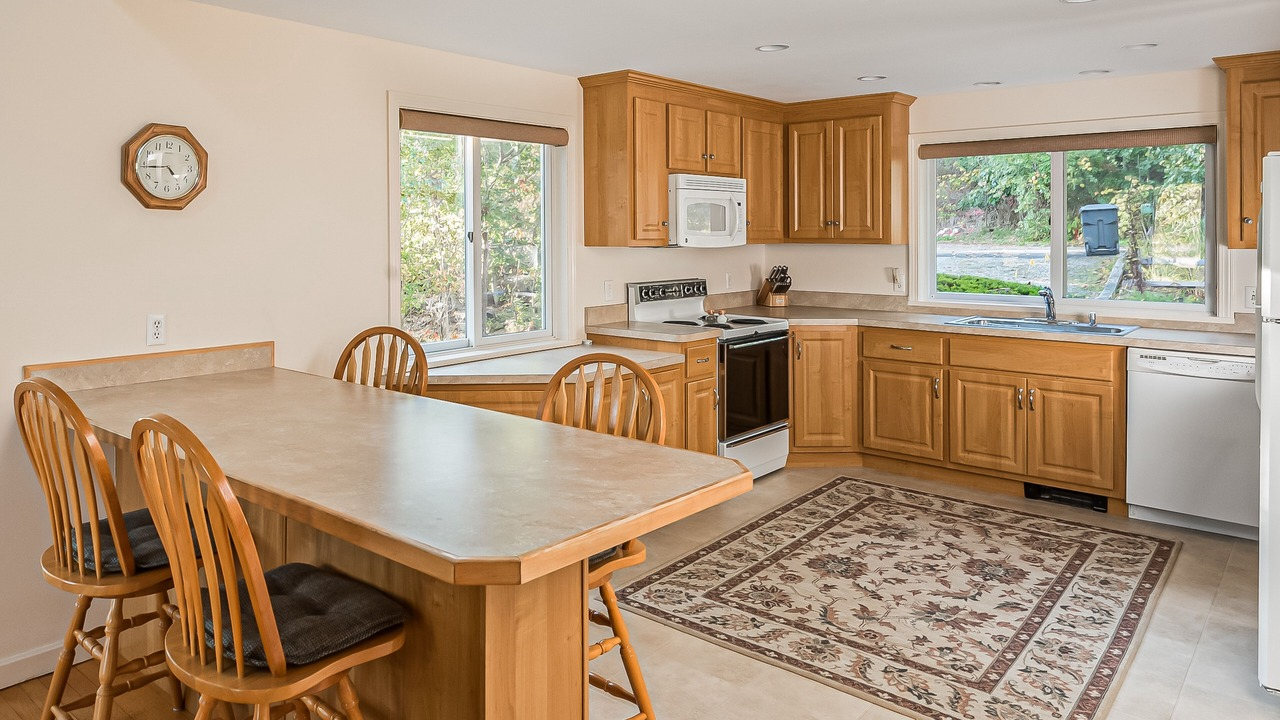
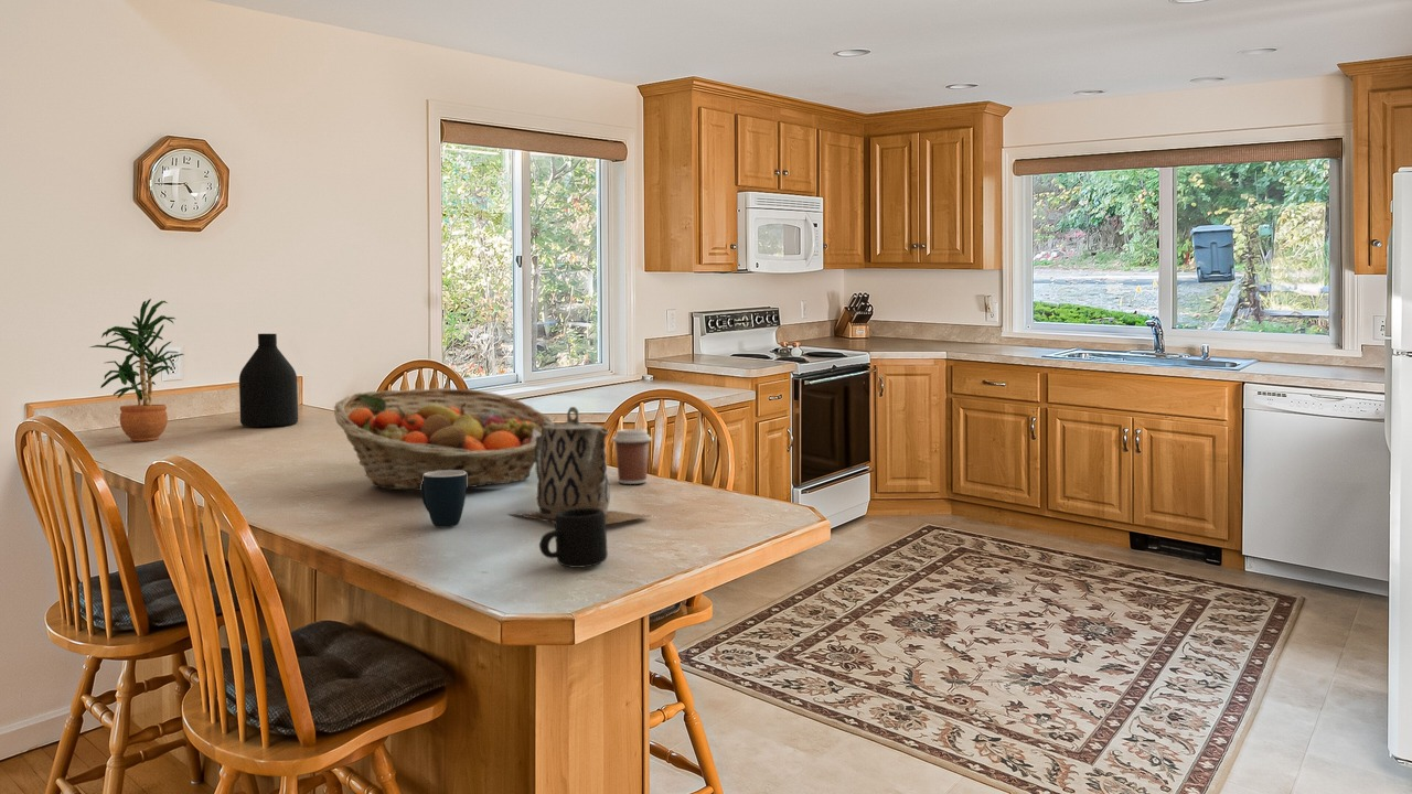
+ fruit basket (448, 436)
+ coffee cup (632, 455)
+ potted plant (140, 369)
+ bottle (268, 378)
+ teapot (576, 461)
+ mug (573, 539)
+ mug (440, 498)
